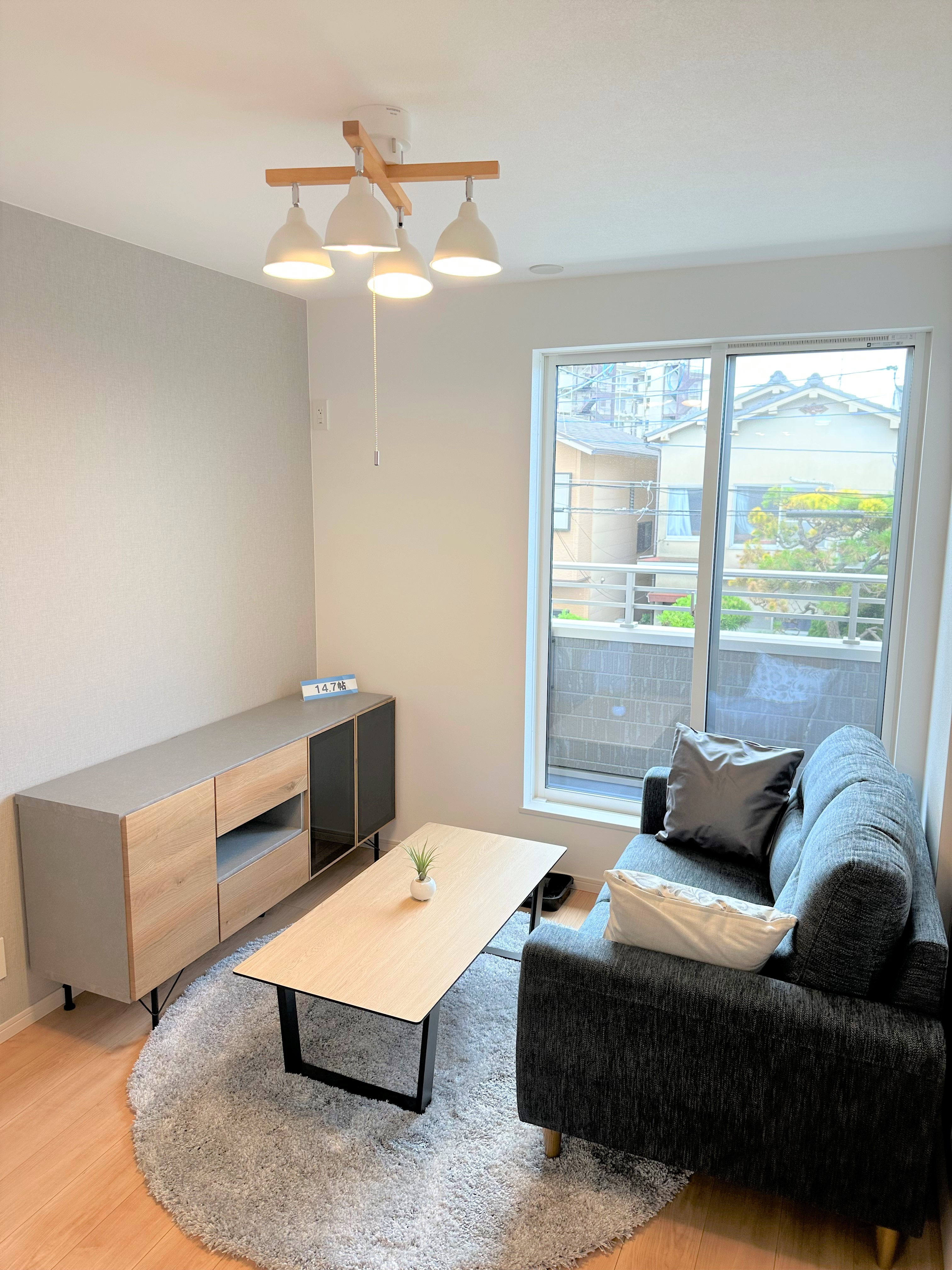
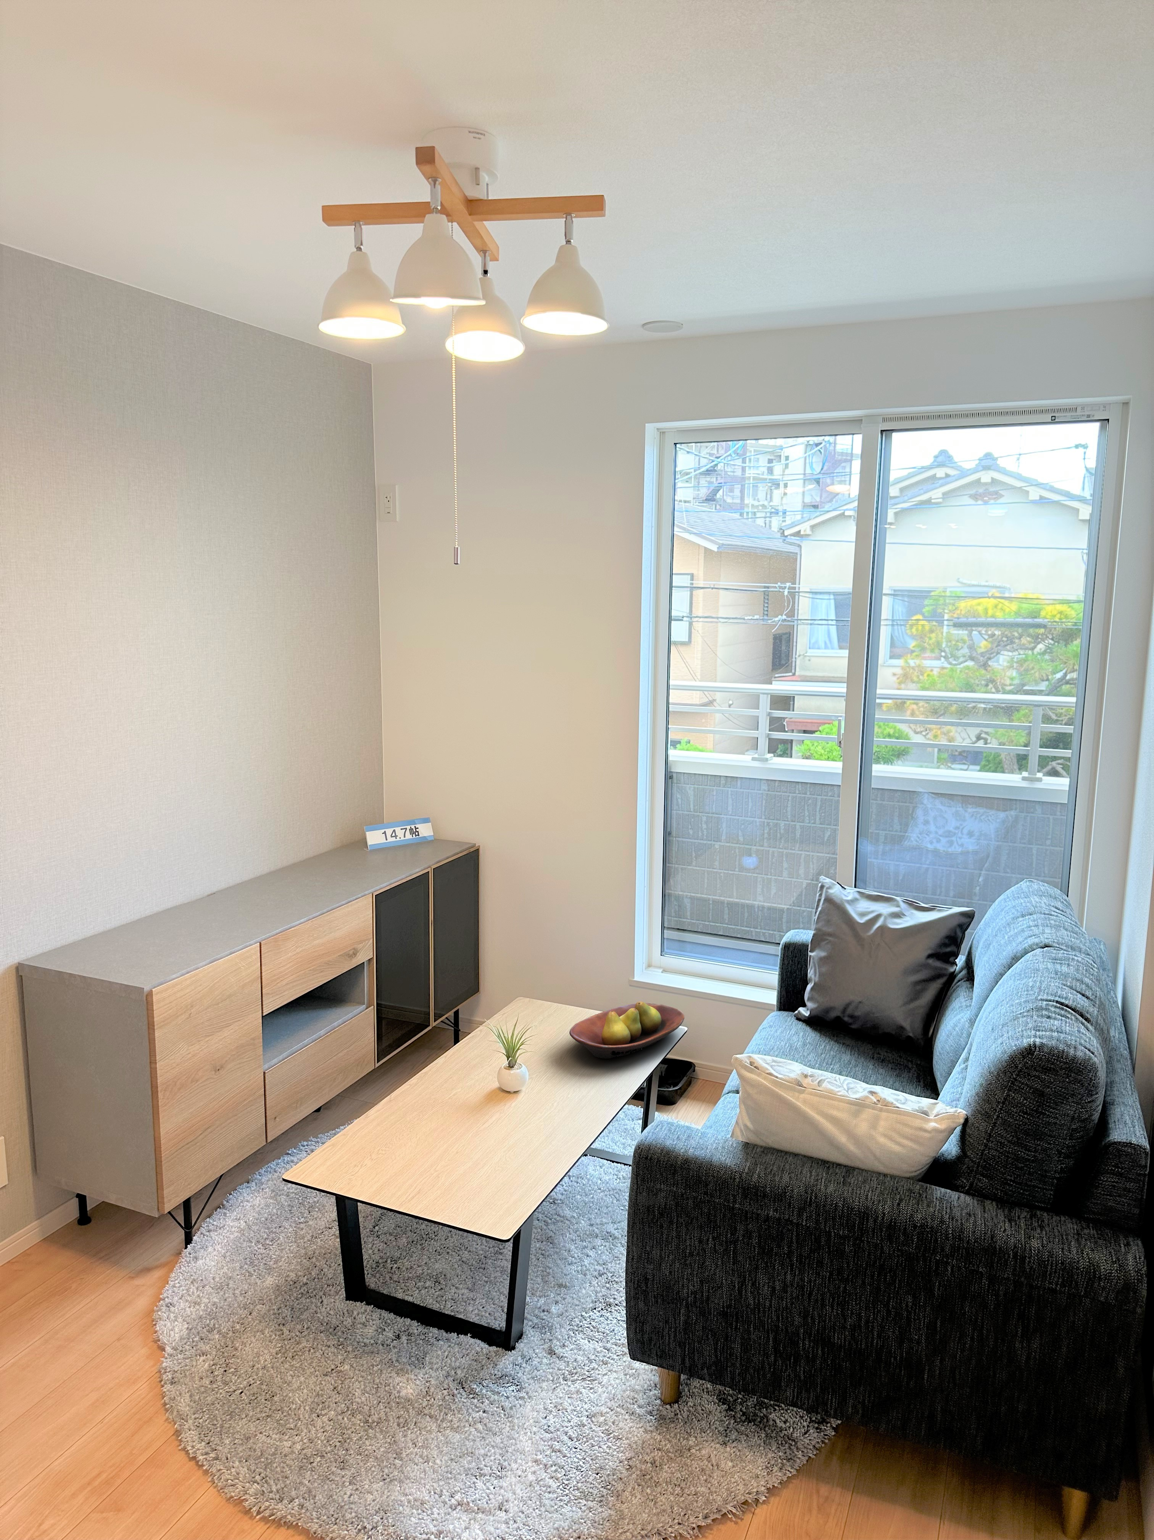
+ fruit bowl (628, 1025)
